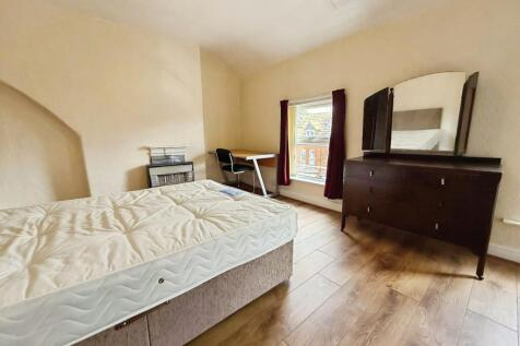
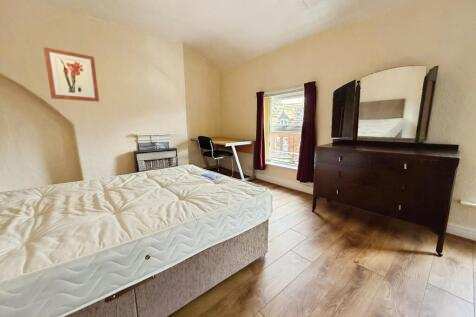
+ wall art (73, 76)
